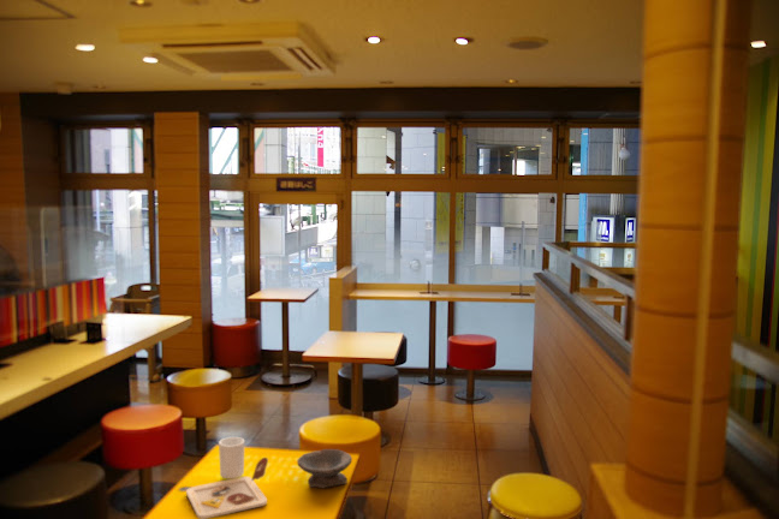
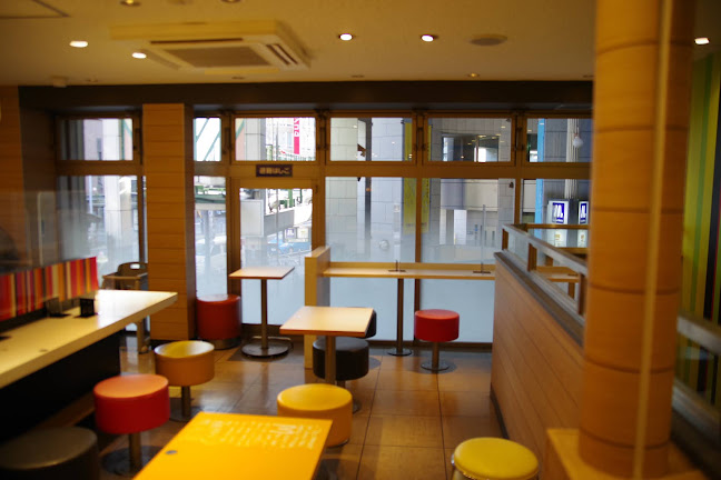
- food tray (228, 472)
- bowl (325, 470)
